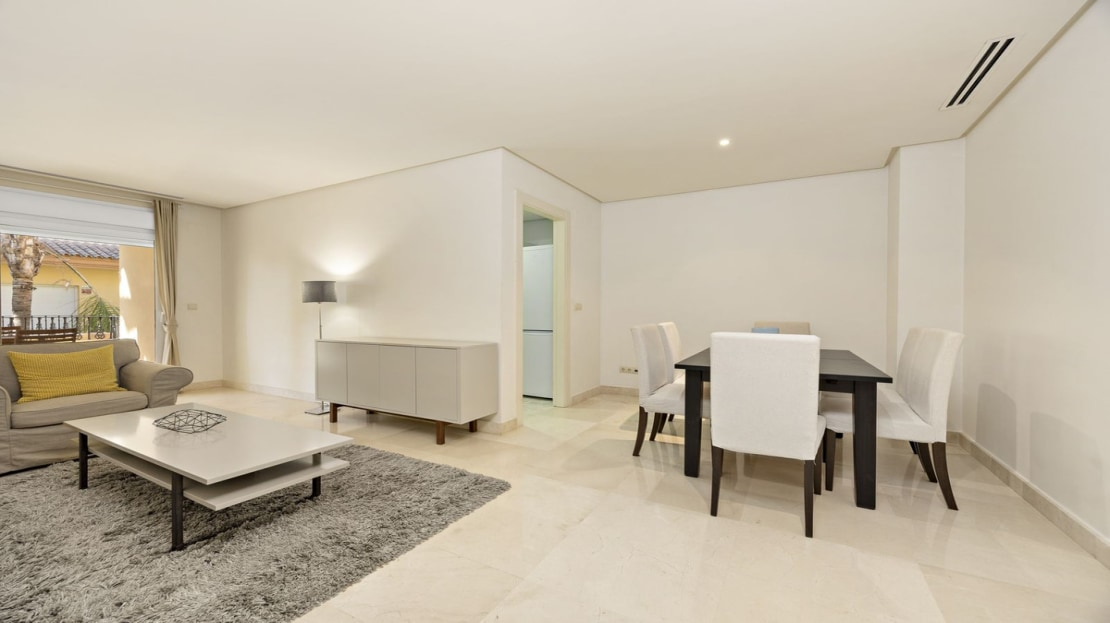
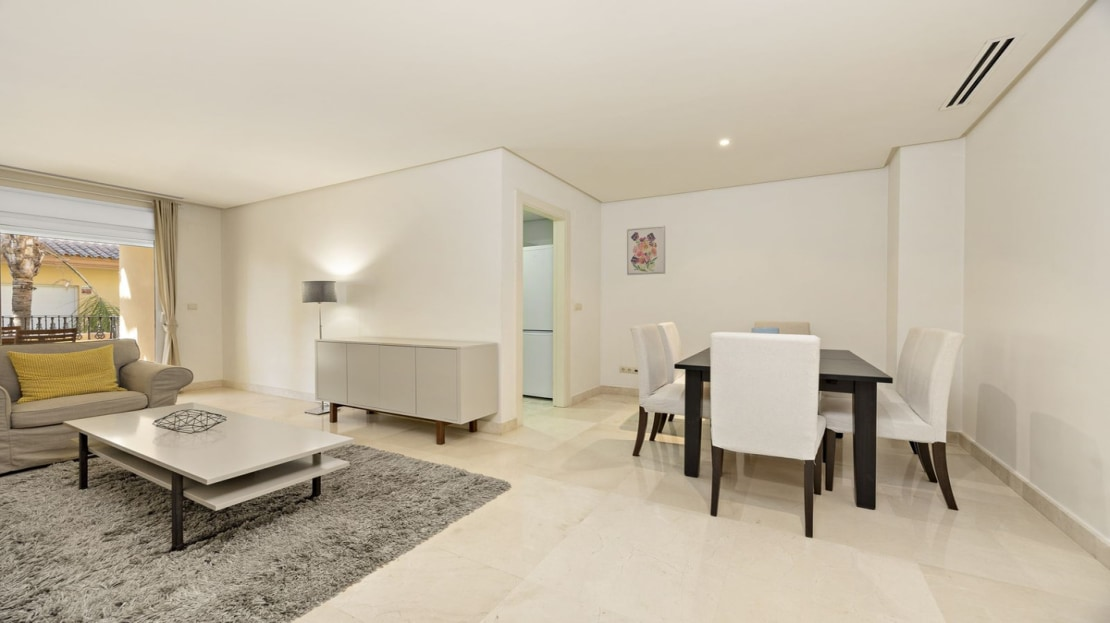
+ wall art (645, 251)
